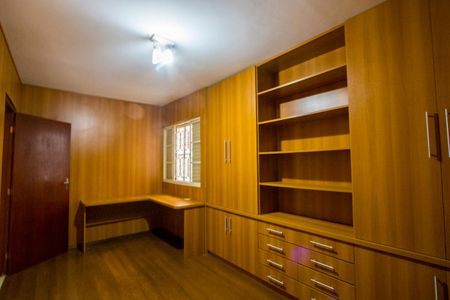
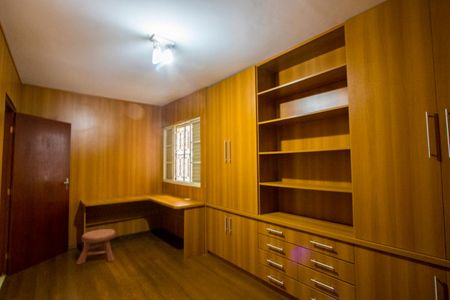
+ stool (96, 246)
